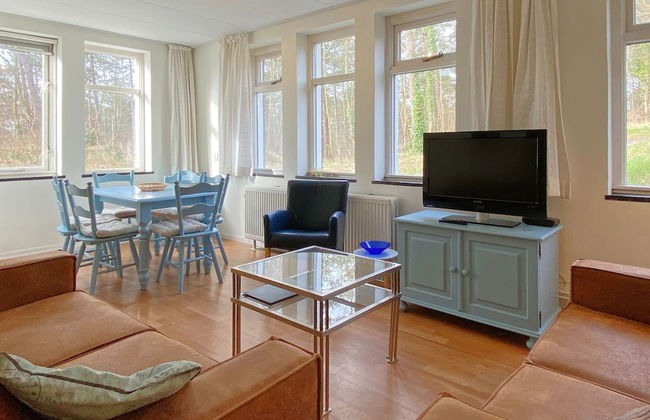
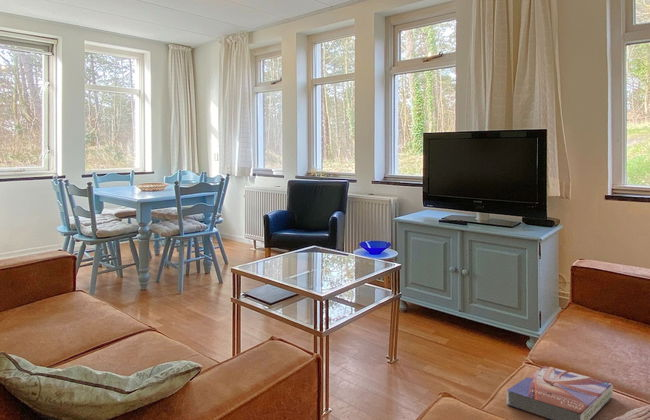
+ textbook (560, 393)
